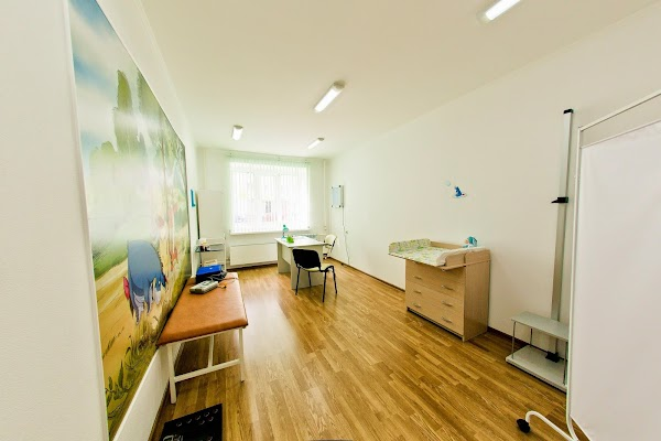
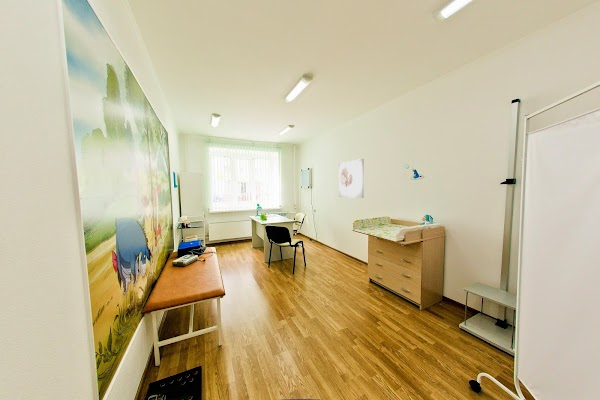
+ wall art (350, 179)
